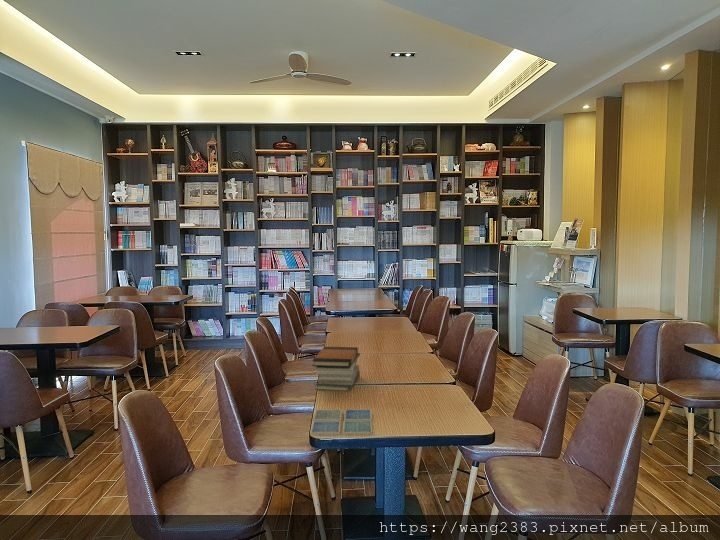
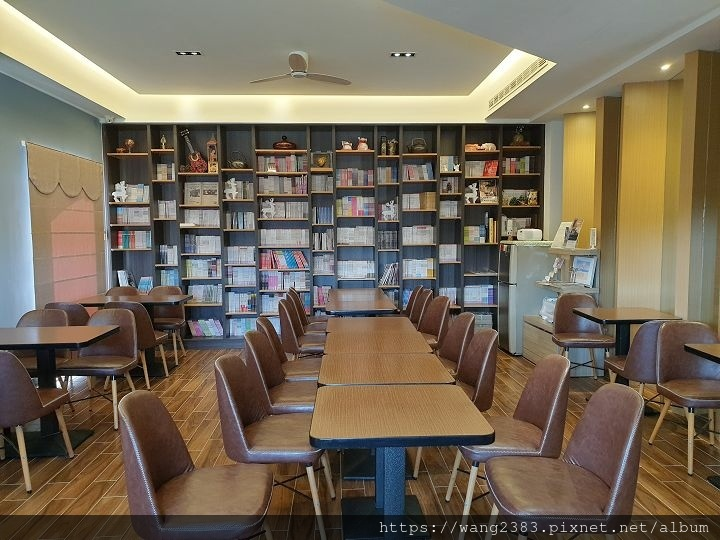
- book stack (337, 368)
- drink coaster (343, 422)
